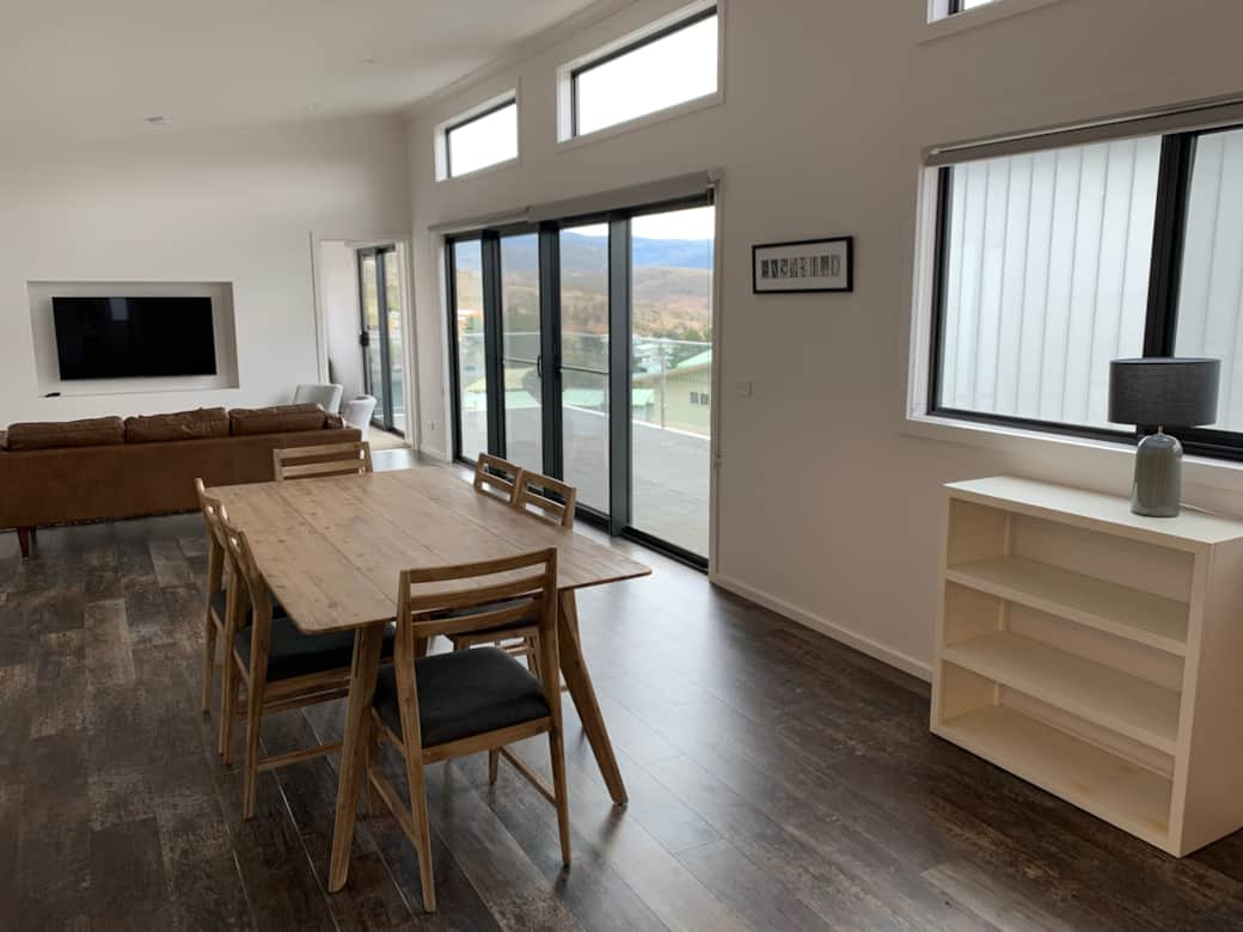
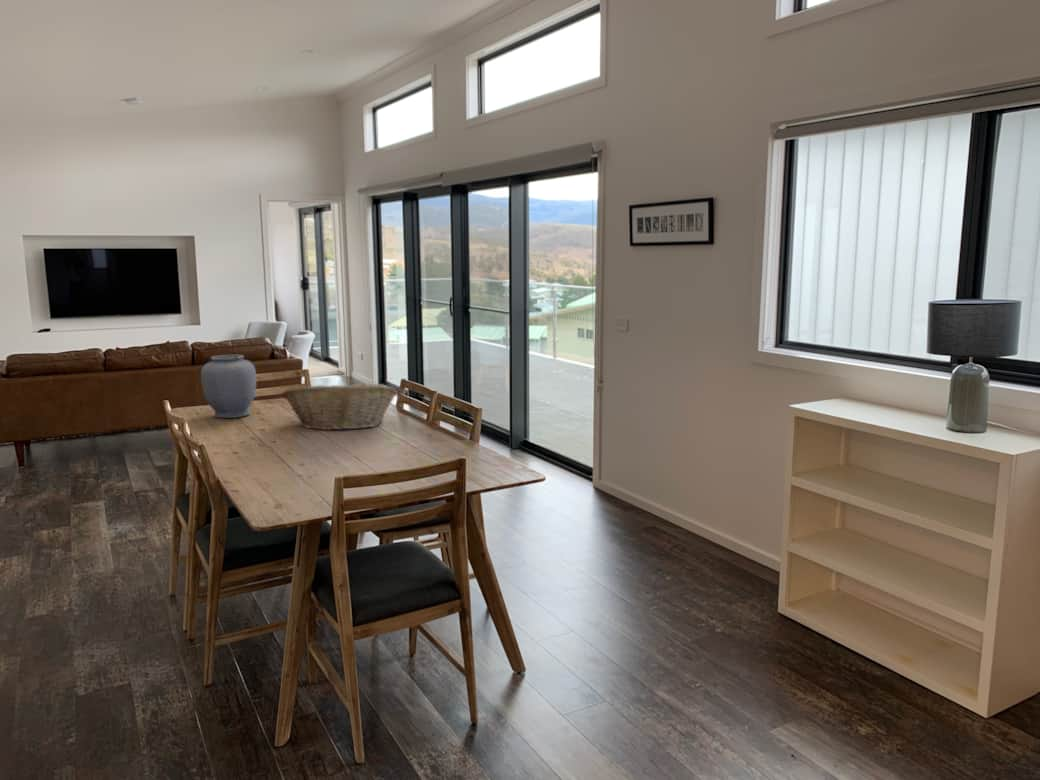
+ vase (229, 385)
+ fruit basket (340, 401)
